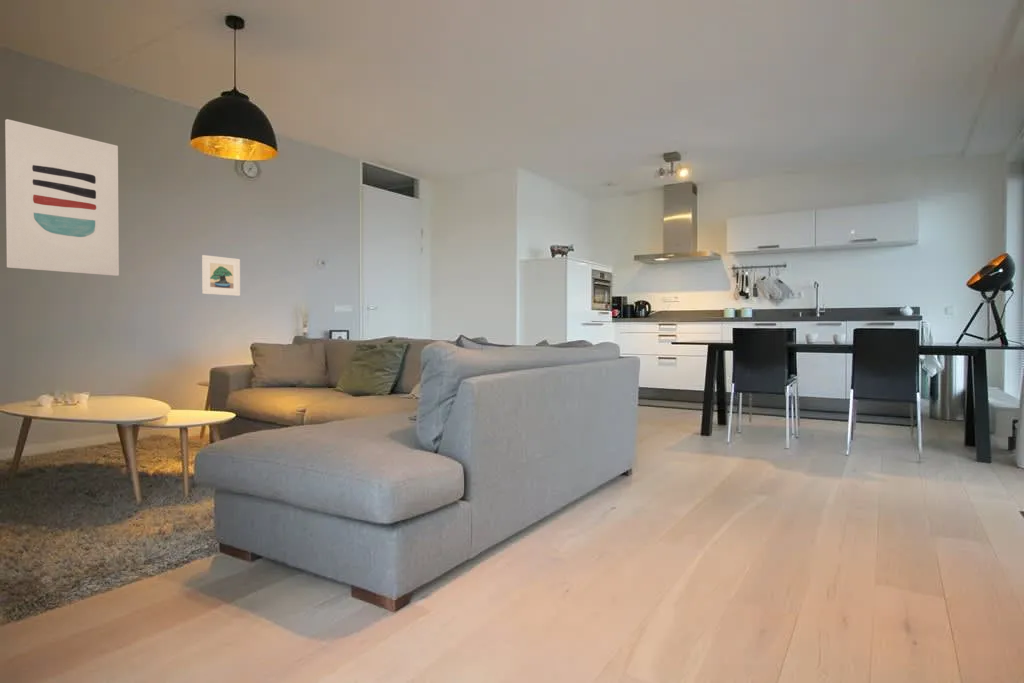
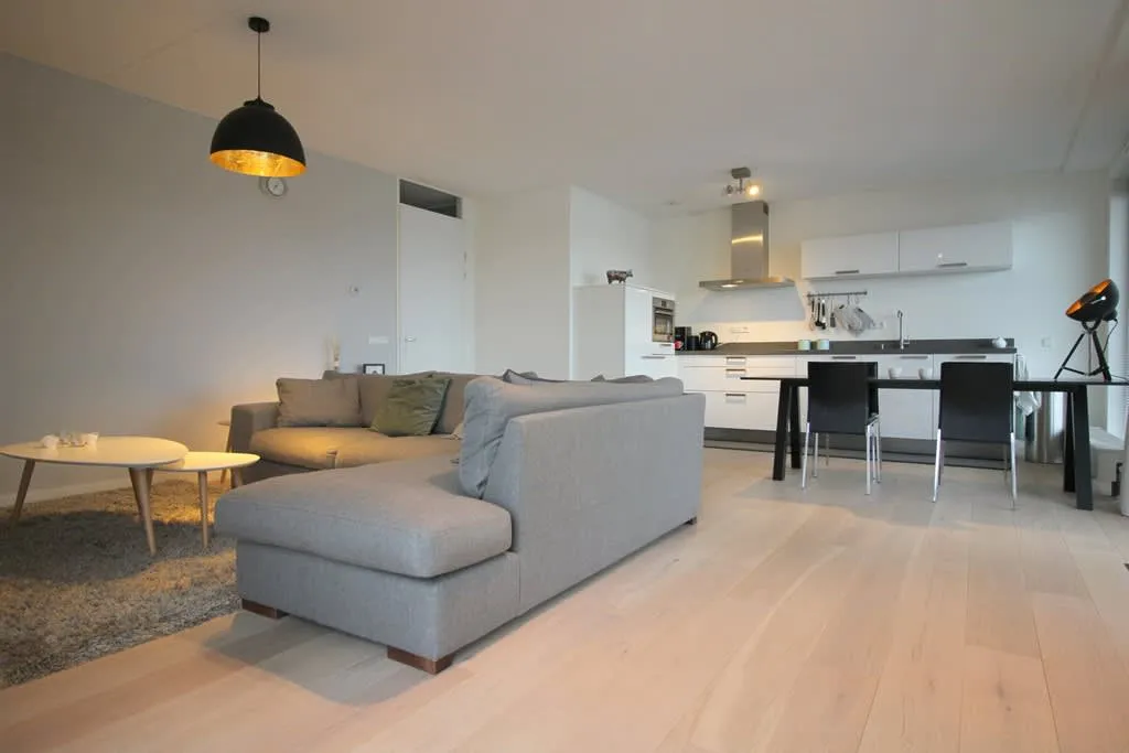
- wall art (65, 202)
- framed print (221, 275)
